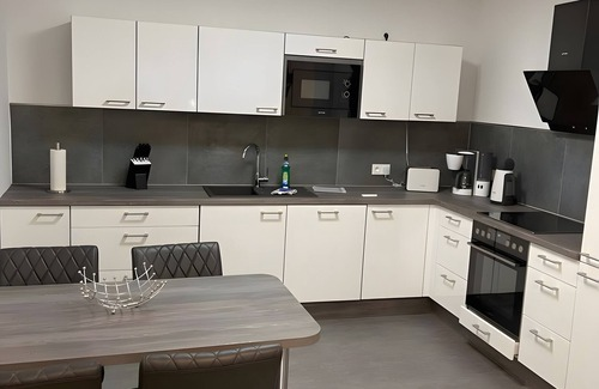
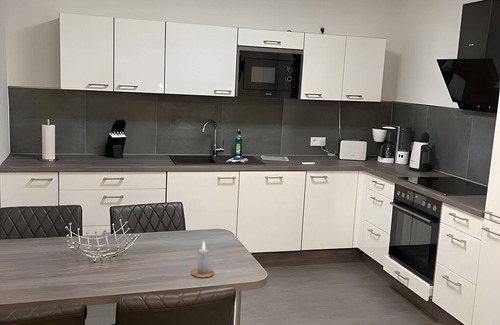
+ candle (203, 256)
